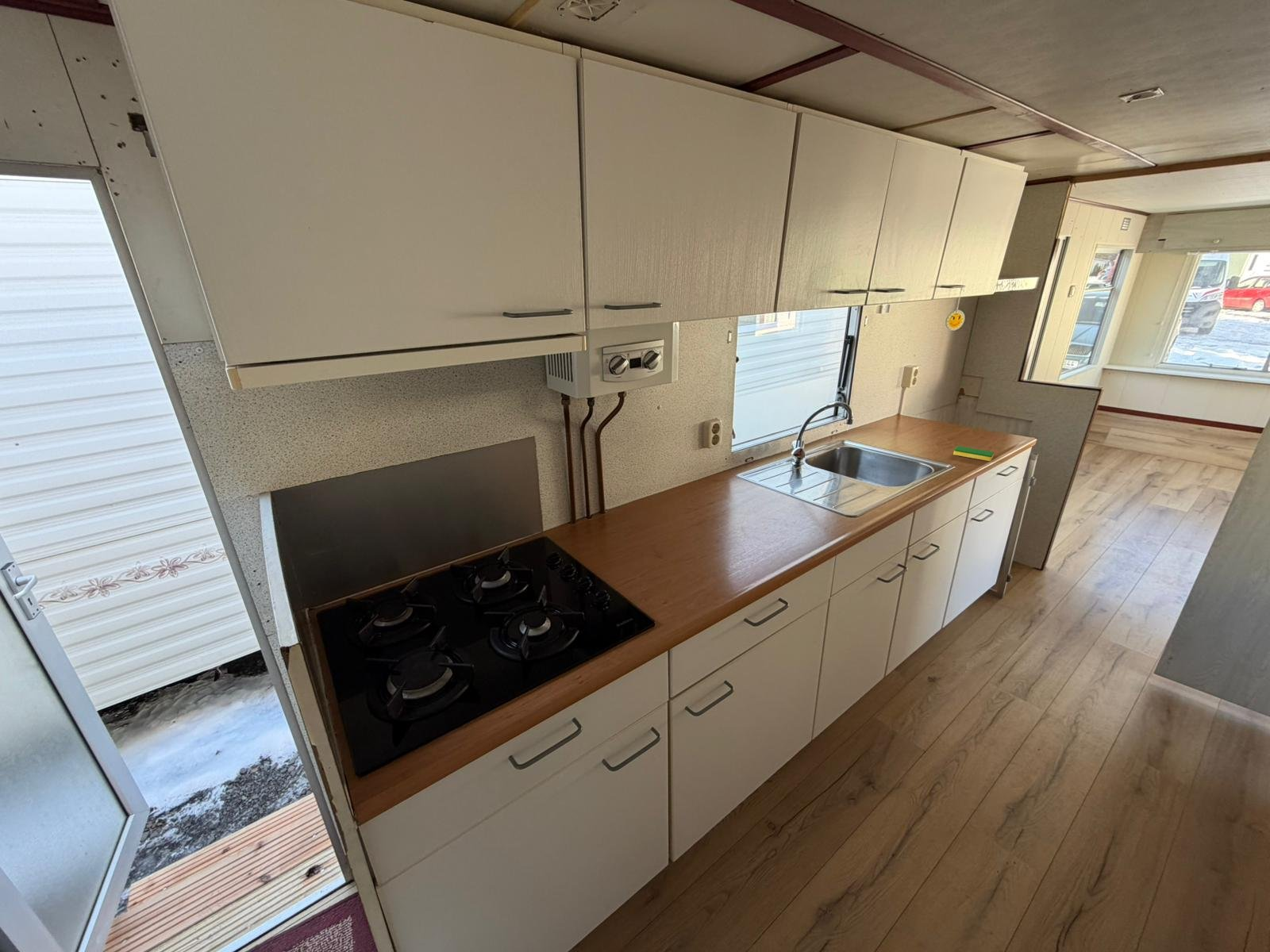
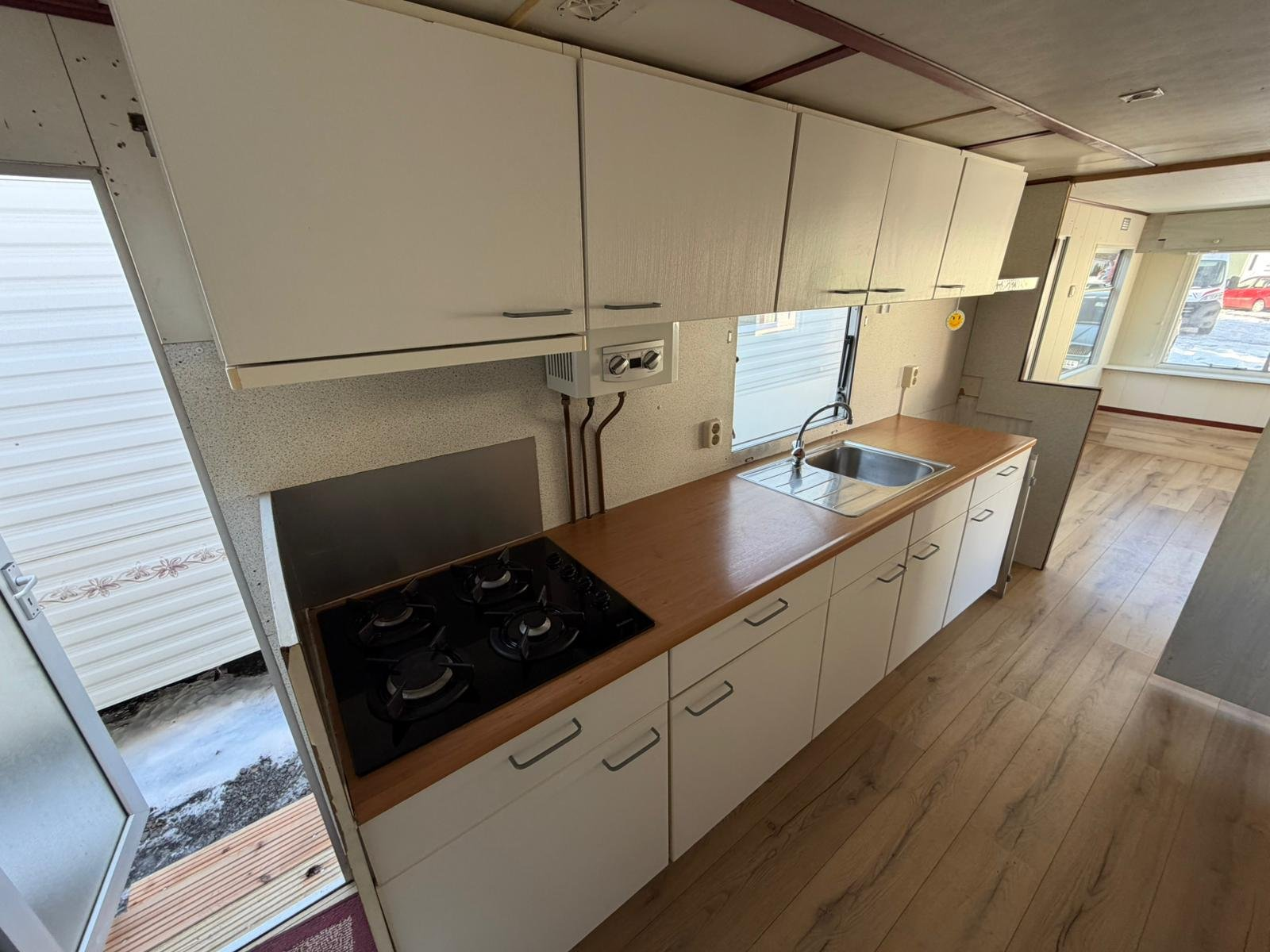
- dish sponge (973, 453)
